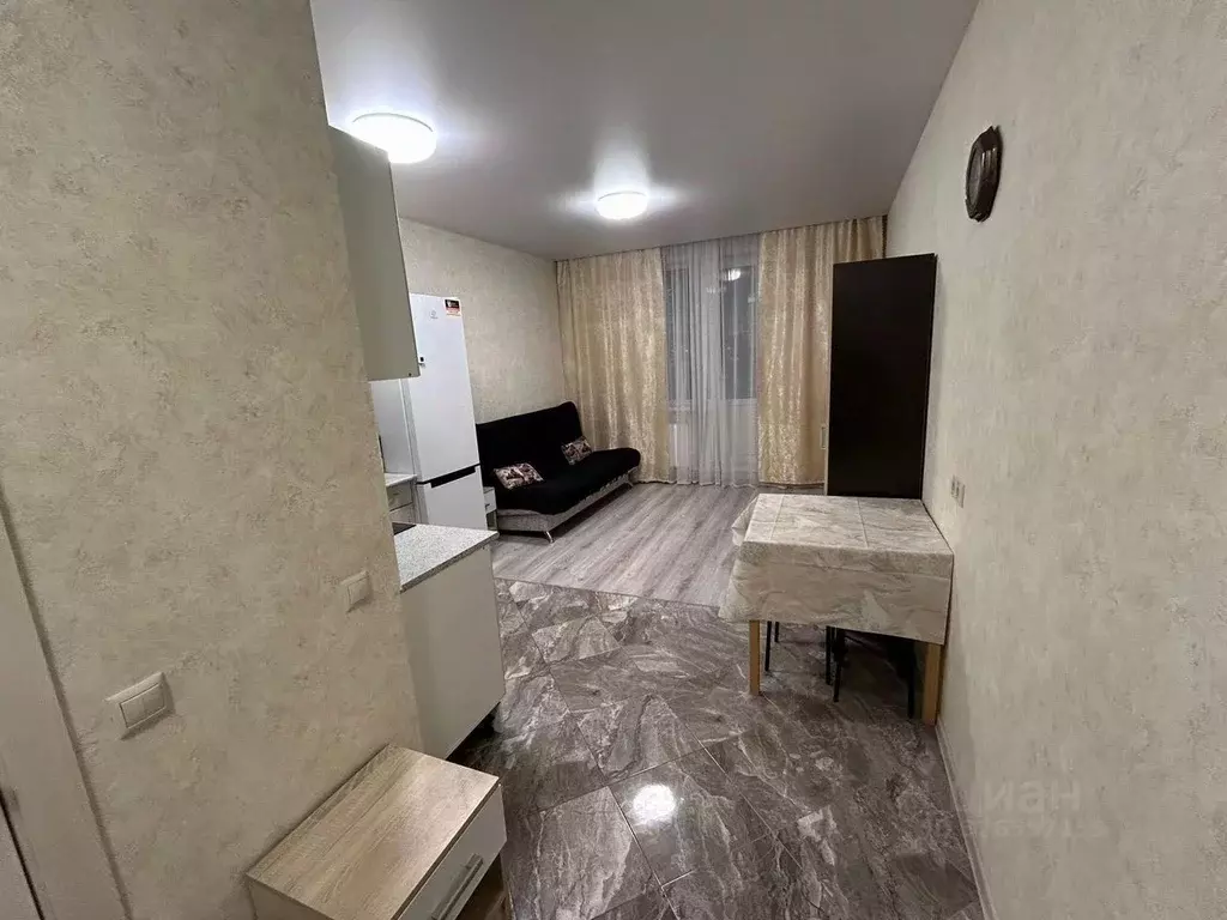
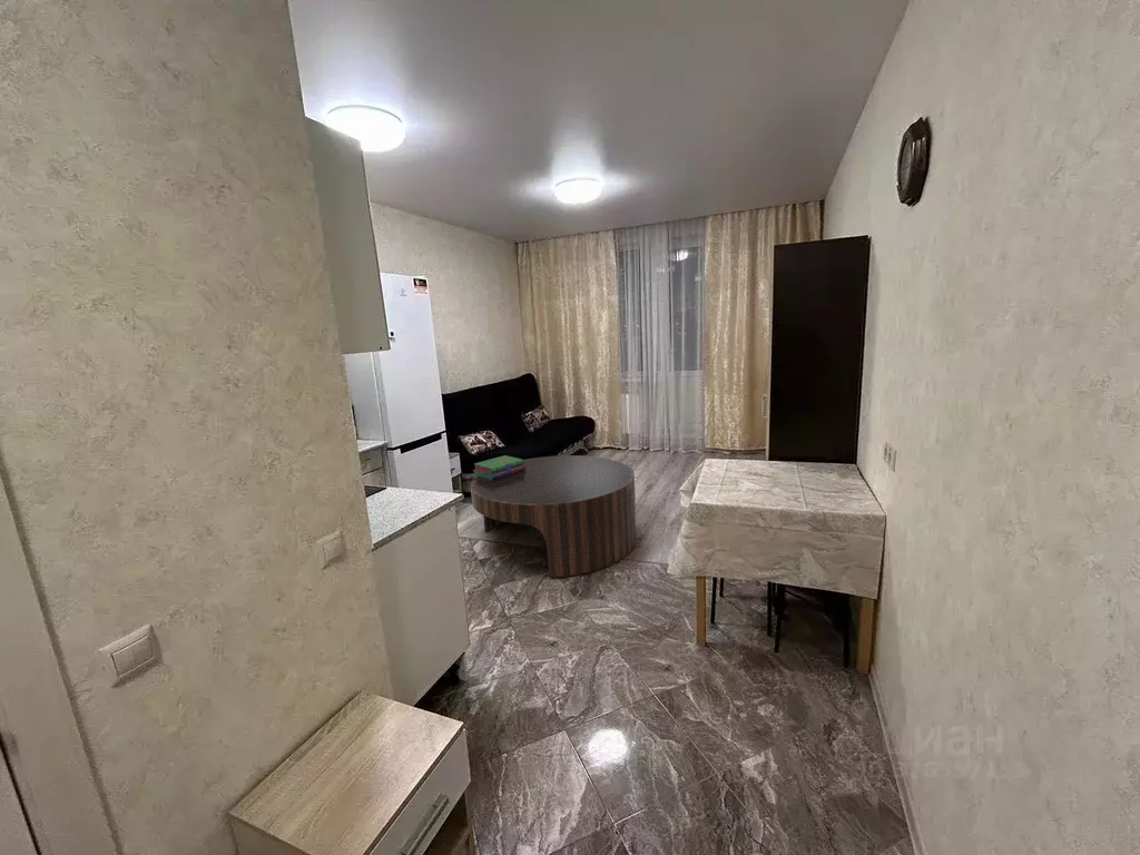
+ coffee table (554, 507)
+ stack of books (499, 466)
